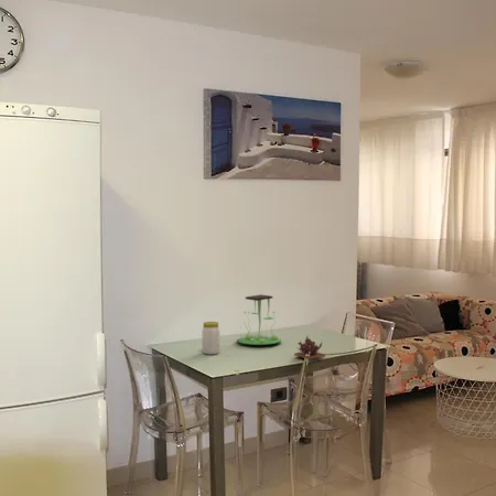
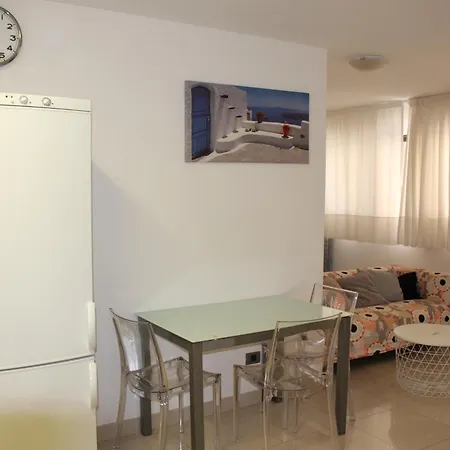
- plant (274, 322)
- jar (211, 337)
